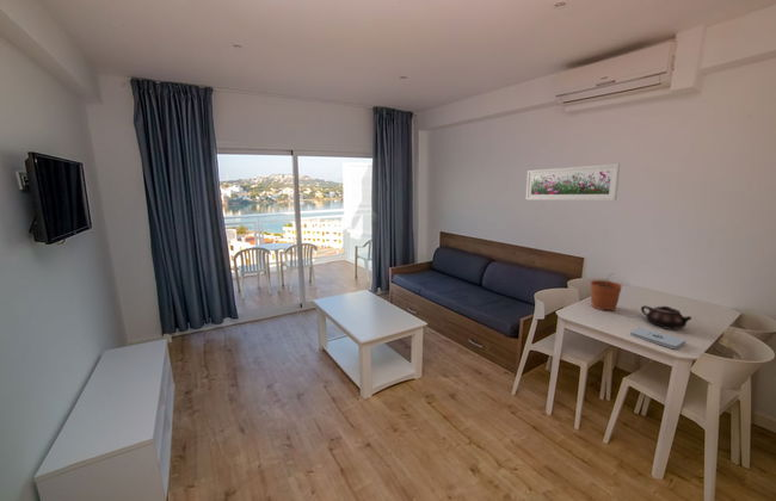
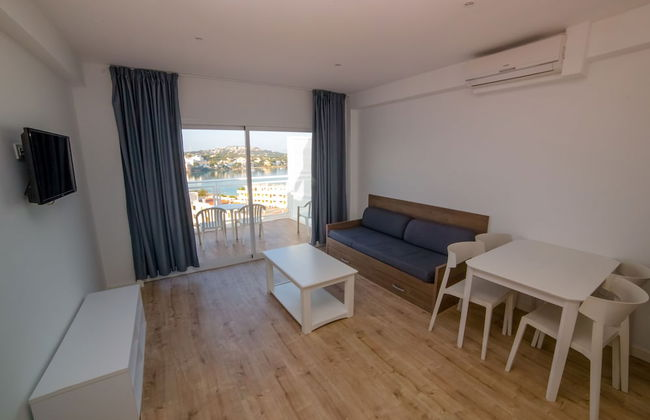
- notepad (655, 336)
- teapot (665, 315)
- plant pot (605, 289)
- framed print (567, 184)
